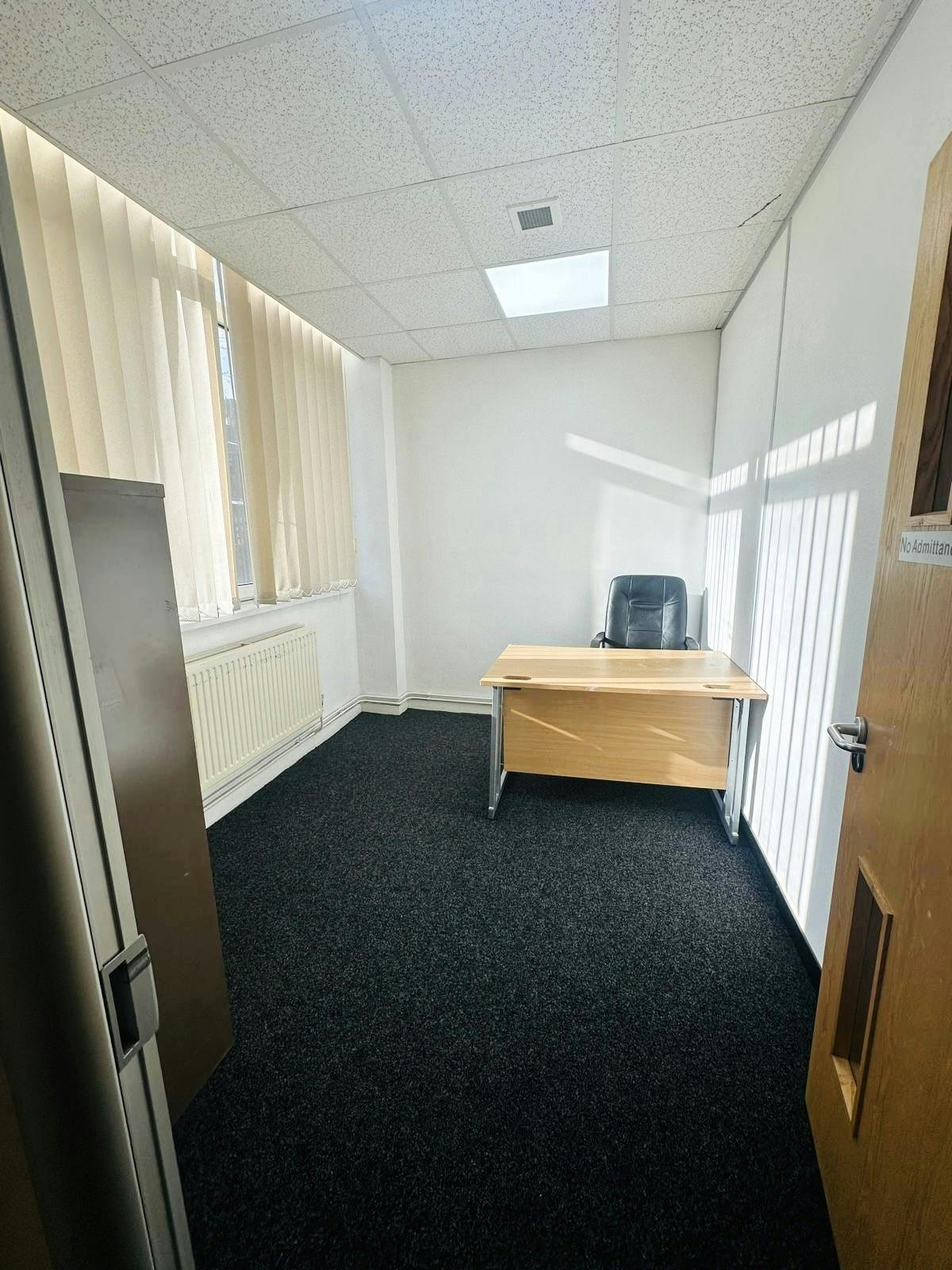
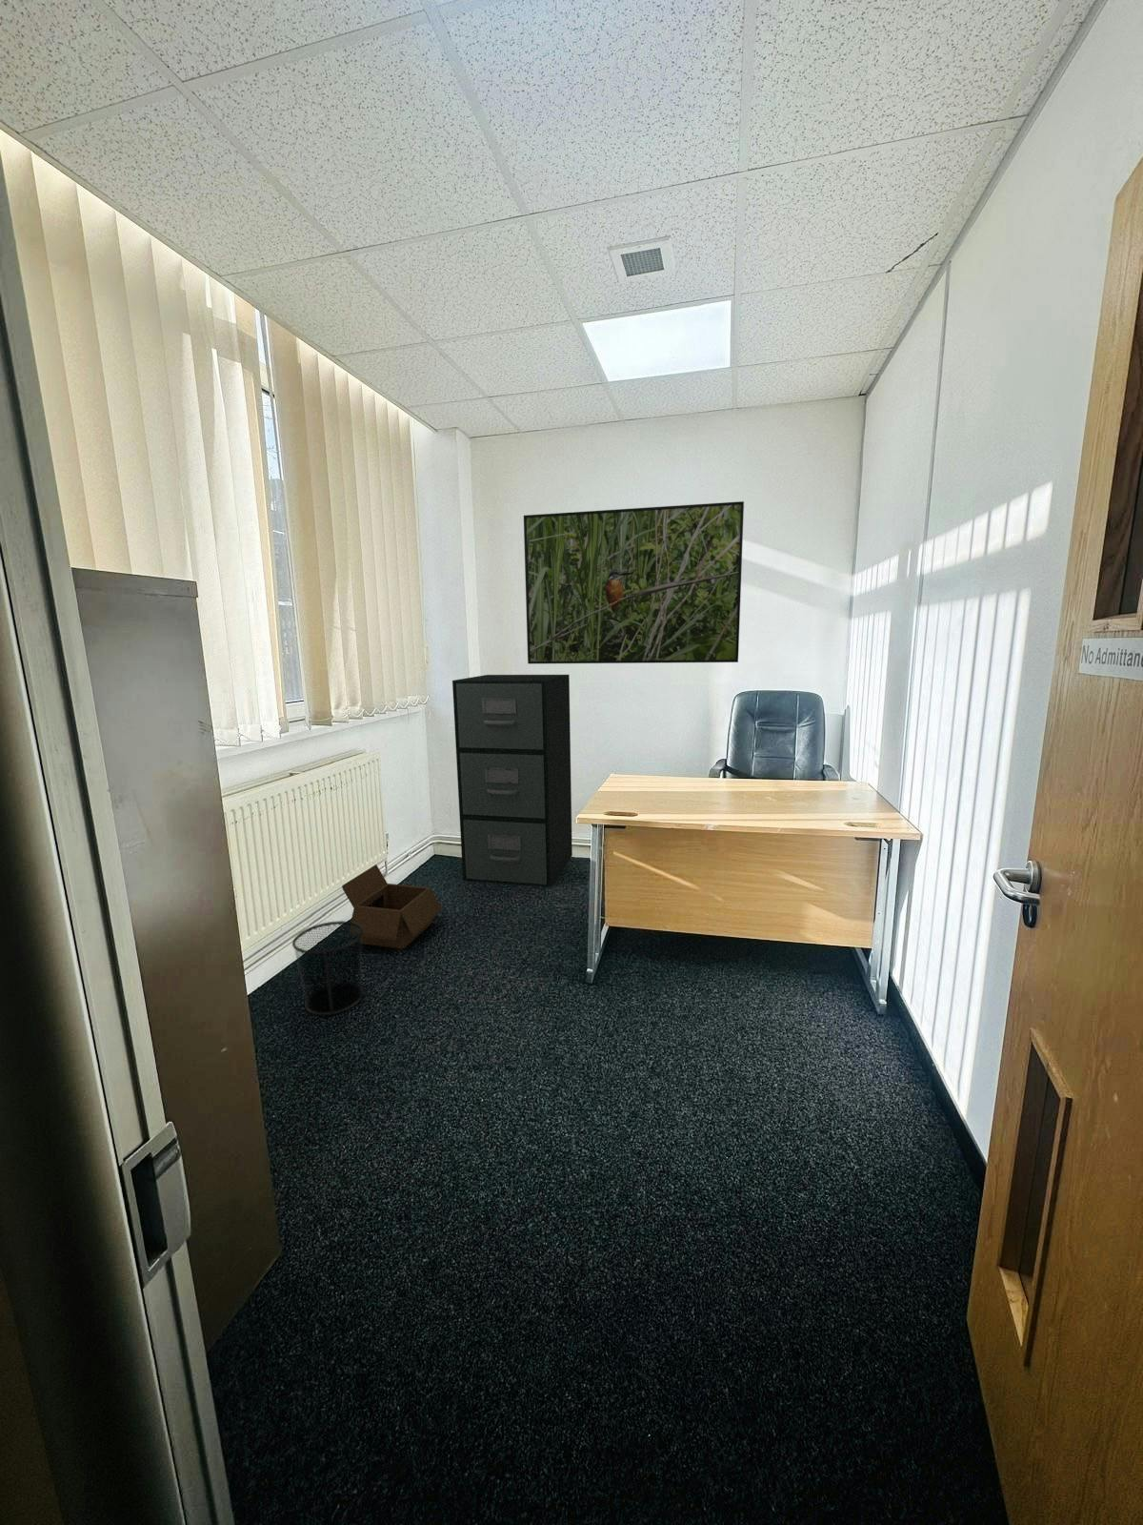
+ waste bin (331, 967)
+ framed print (629, 587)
+ box (394, 904)
+ filing cabinet (515, 776)
